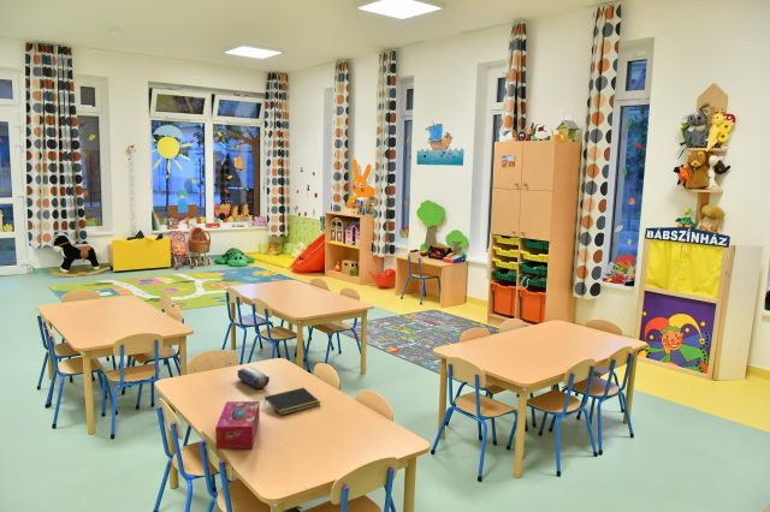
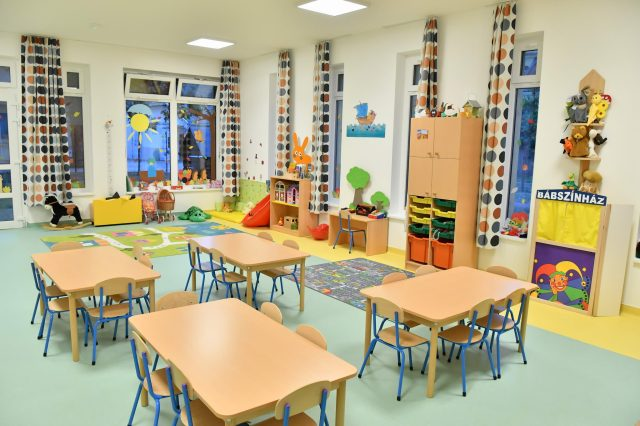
- pencil case (253, 376)
- tissue box (238, 423)
- notepad (292, 400)
